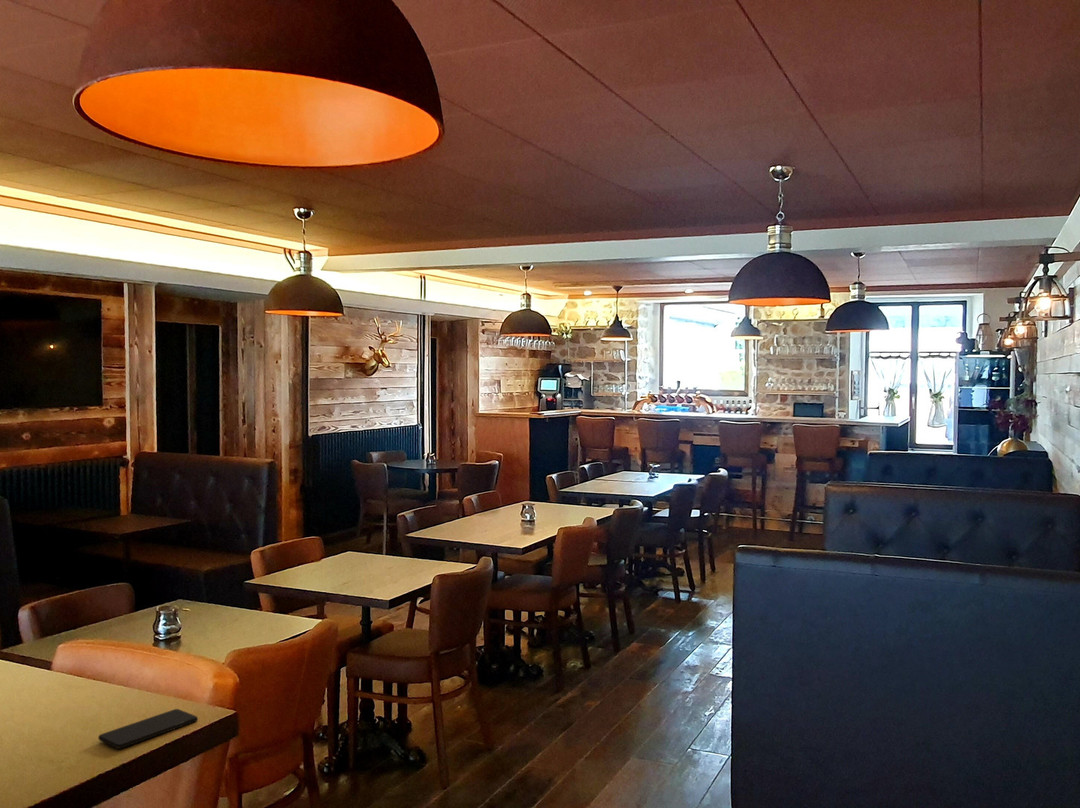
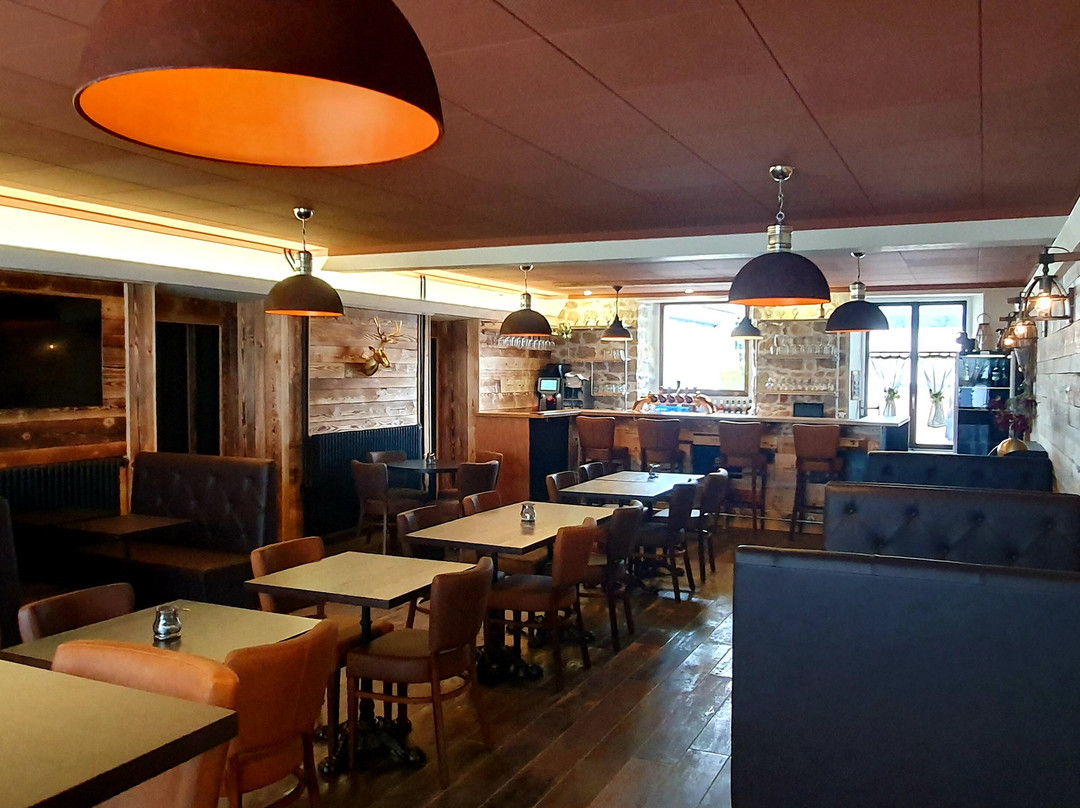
- smartphone (149, 727)
